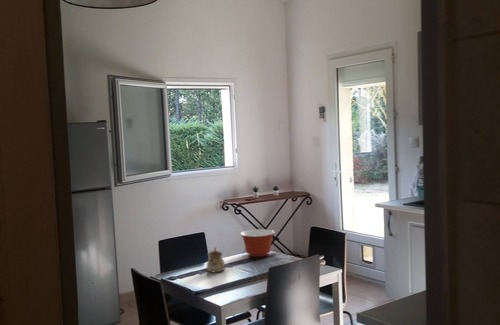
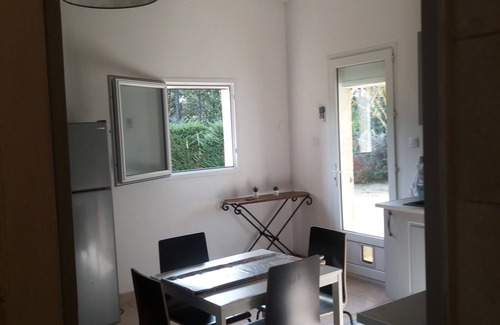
- mixing bowl (257, 243)
- teapot (215, 258)
